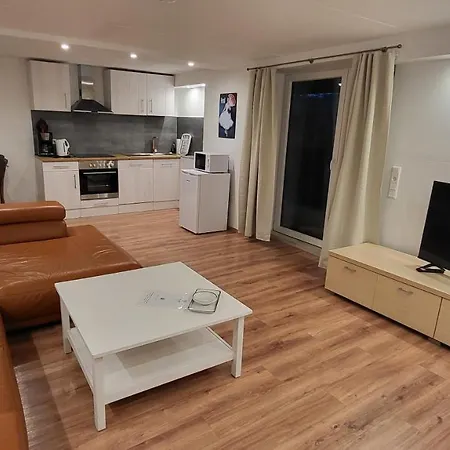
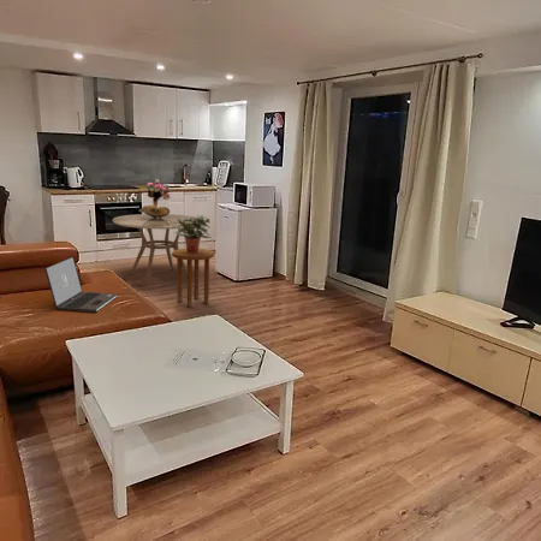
+ dining table (160, 248)
+ bouquet (156, 198)
+ laptop (79, 283)
+ side table (191, 277)
+ potted plant (191, 233)
